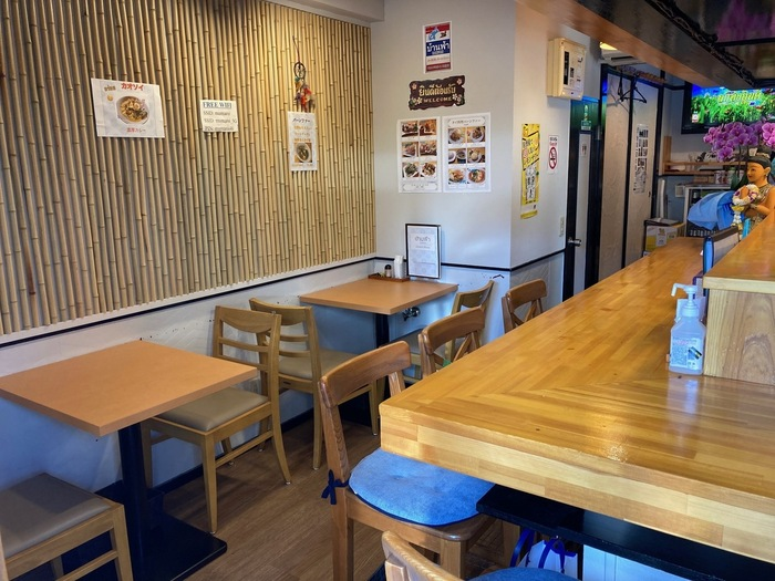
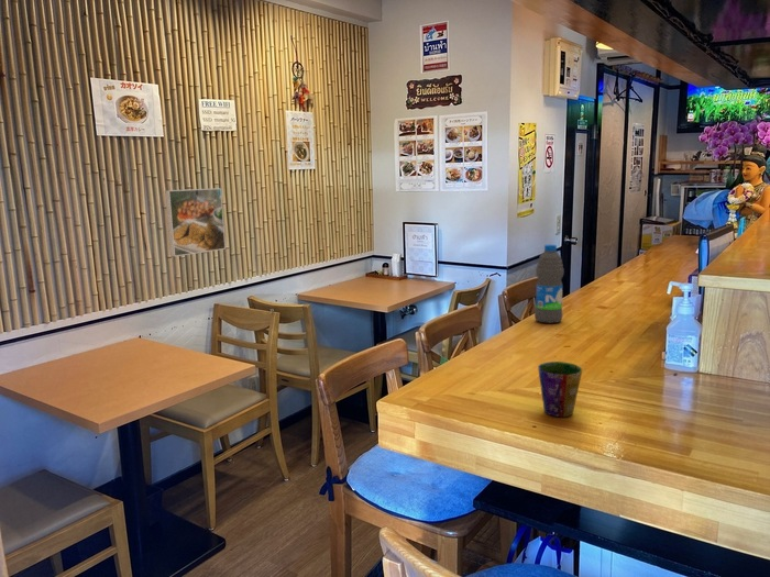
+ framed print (196, 221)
+ water bottle (549, 282)
+ cup (559, 392)
